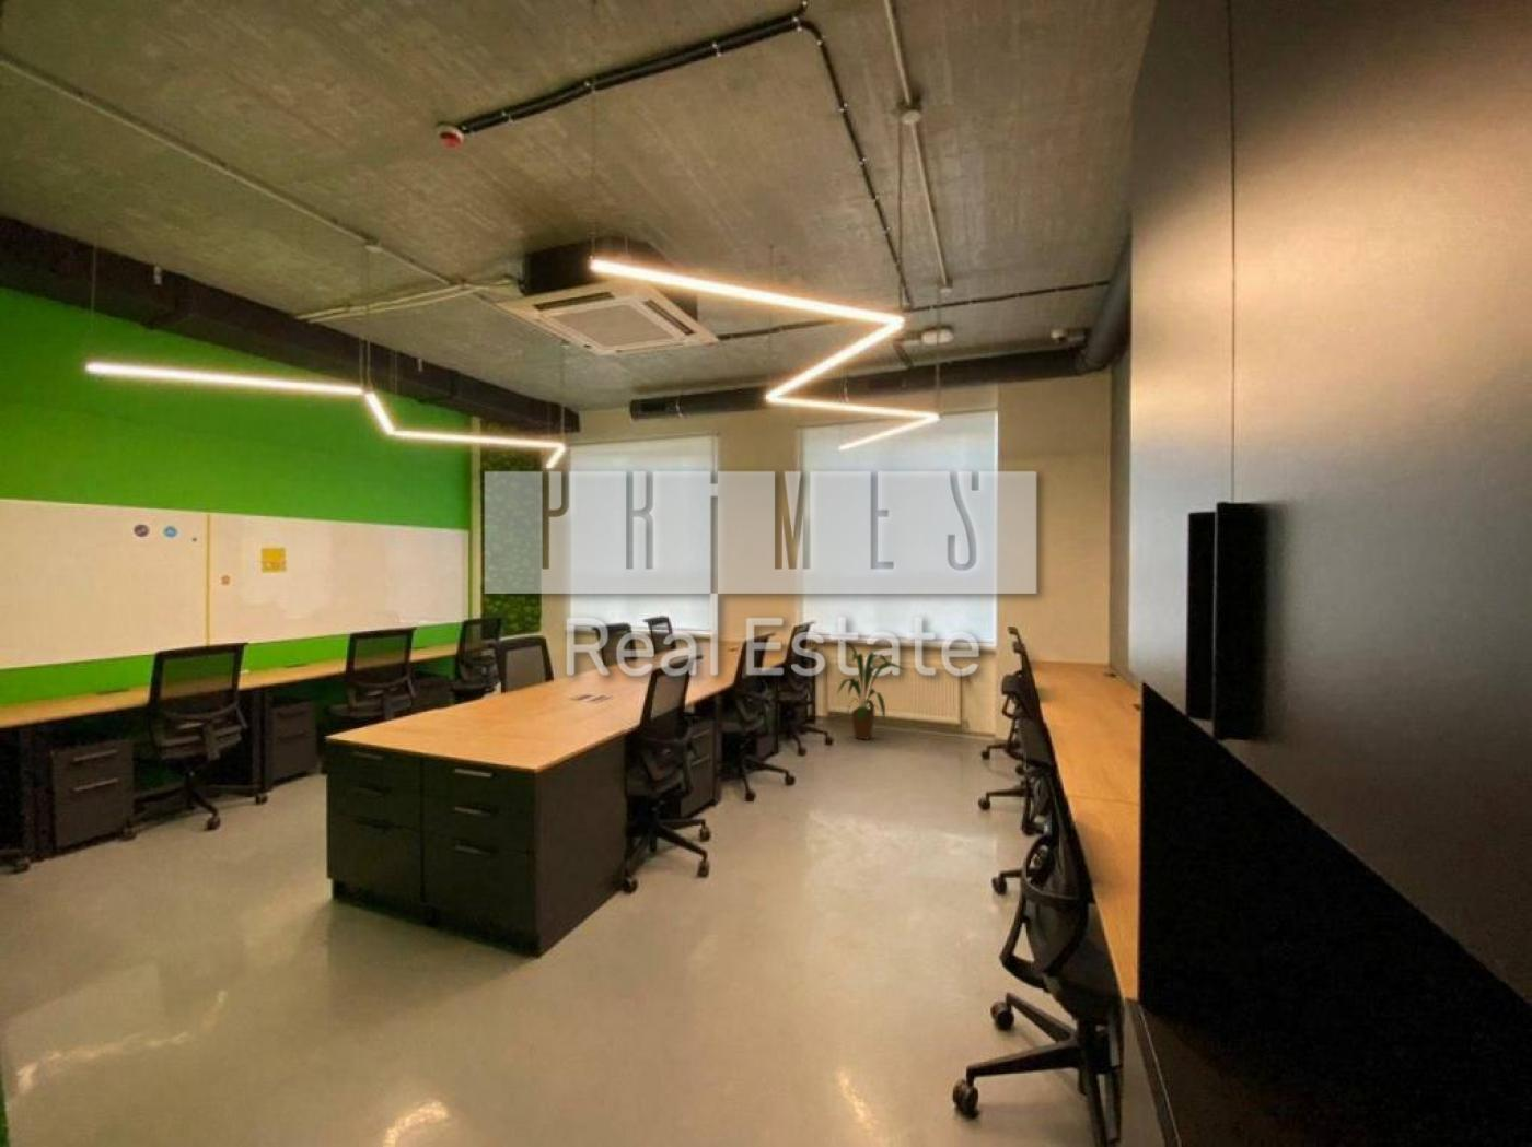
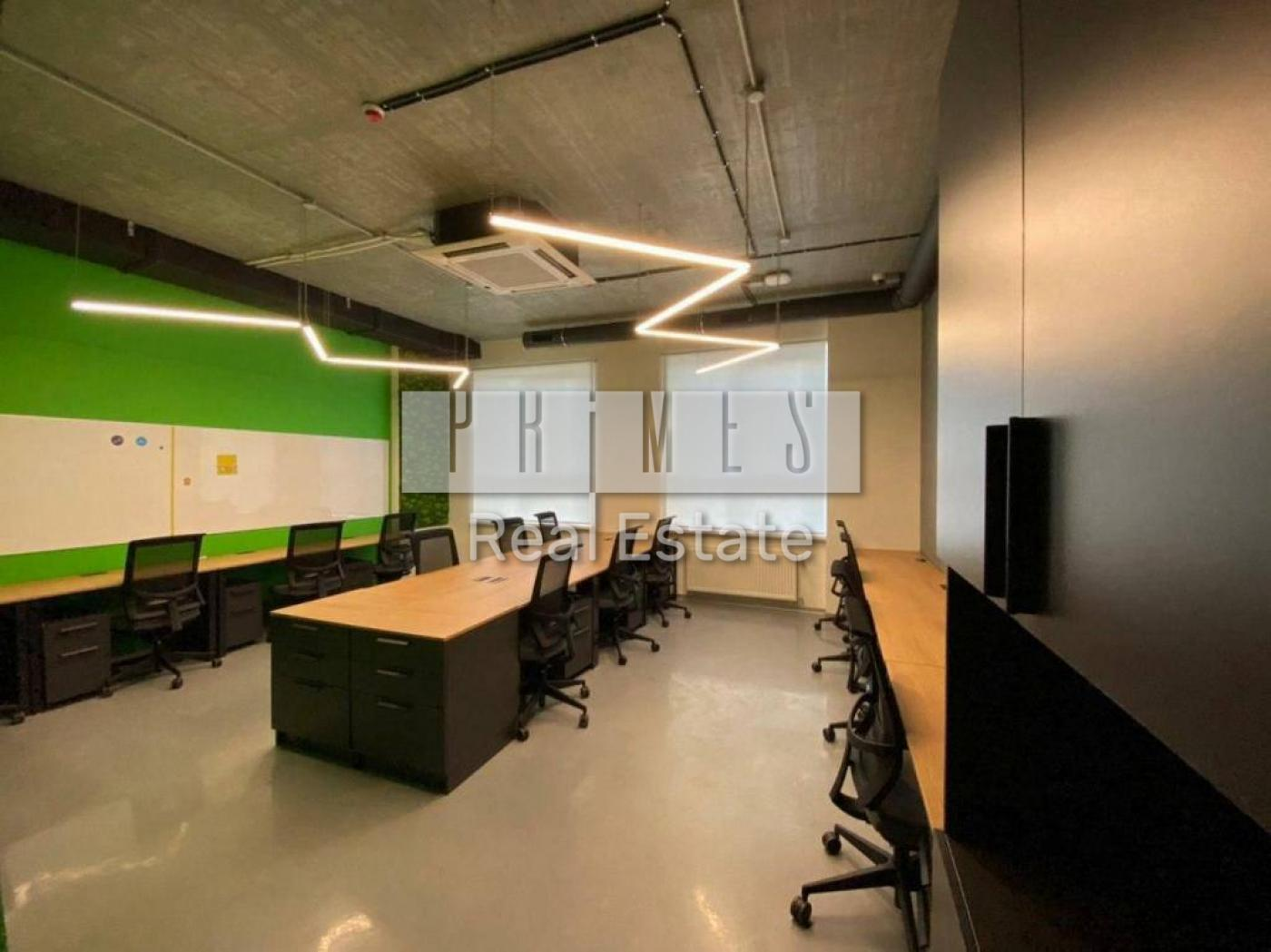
- house plant (871, 689)
